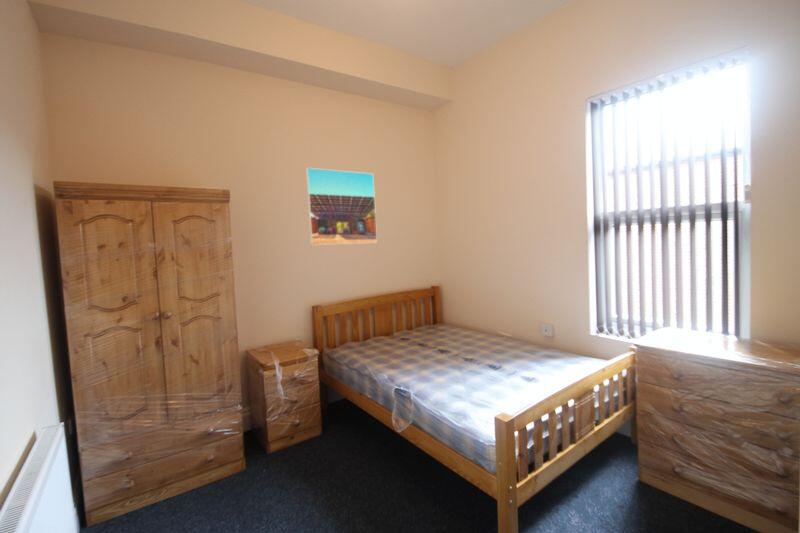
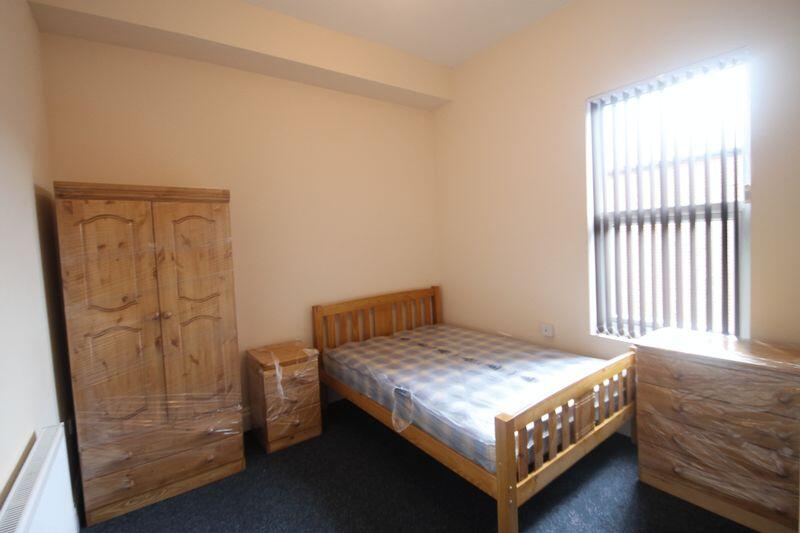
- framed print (343, 207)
